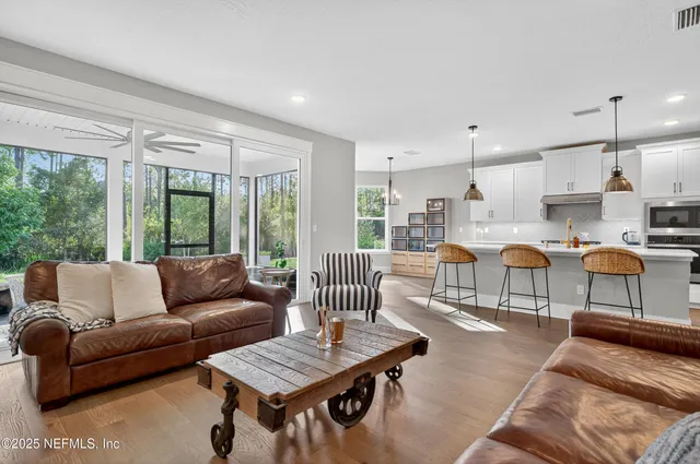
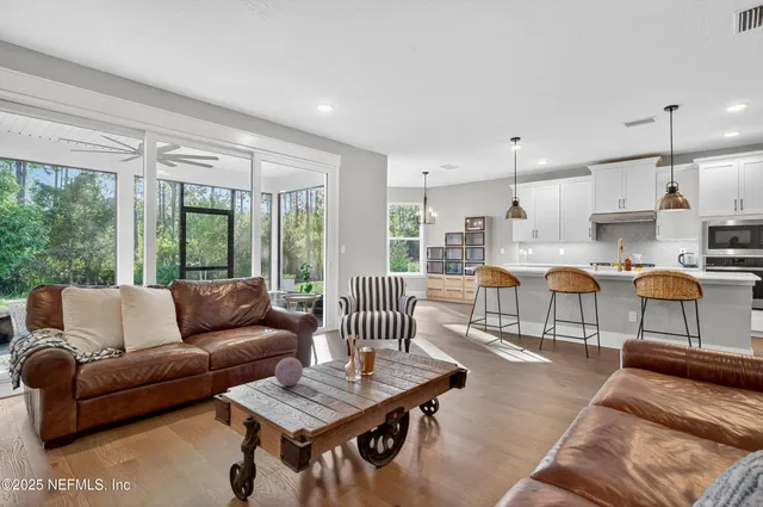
+ decorative orb (289, 371)
